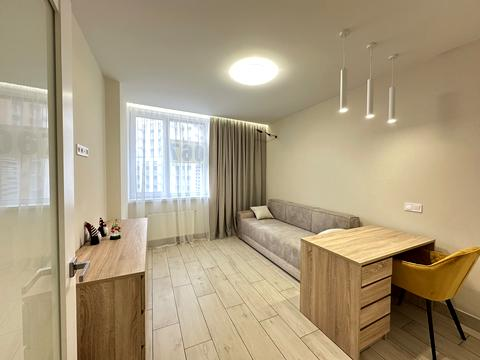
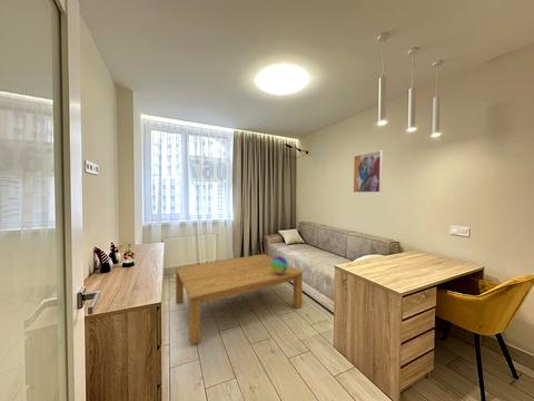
+ wall art (366, 173)
+ decorative sphere (278, 264)
+ coffee table (237, 286)
